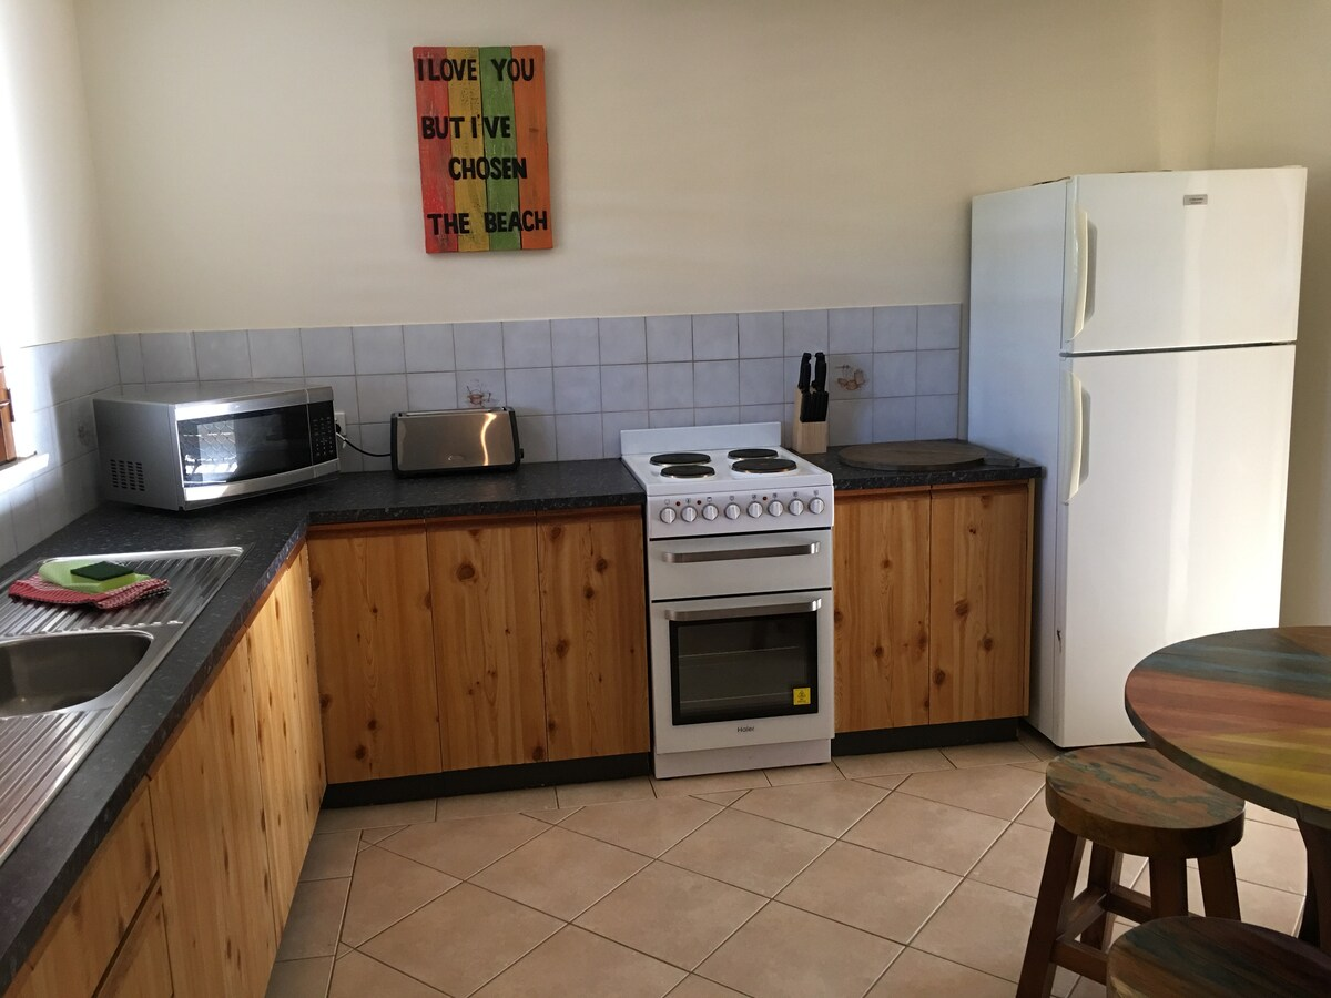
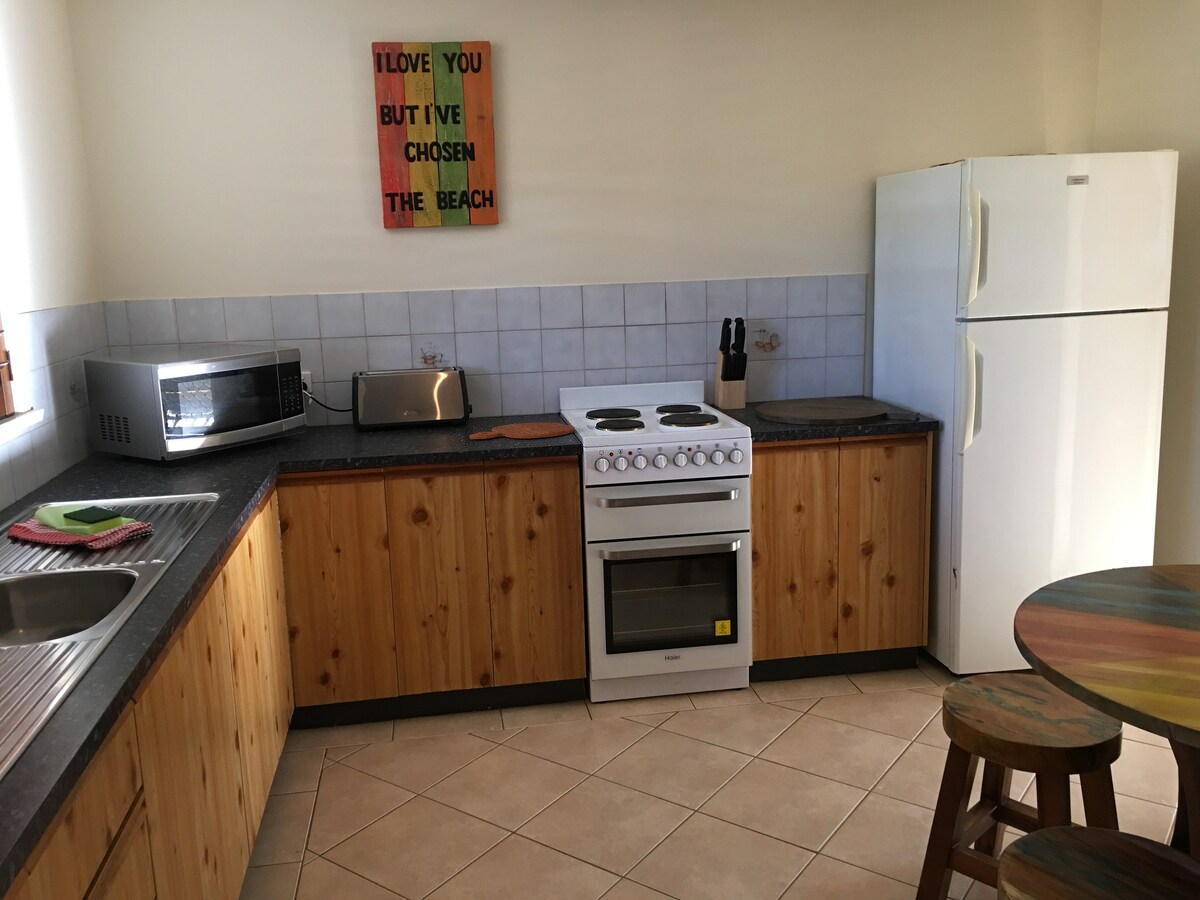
+ cutting board (519, 431)
